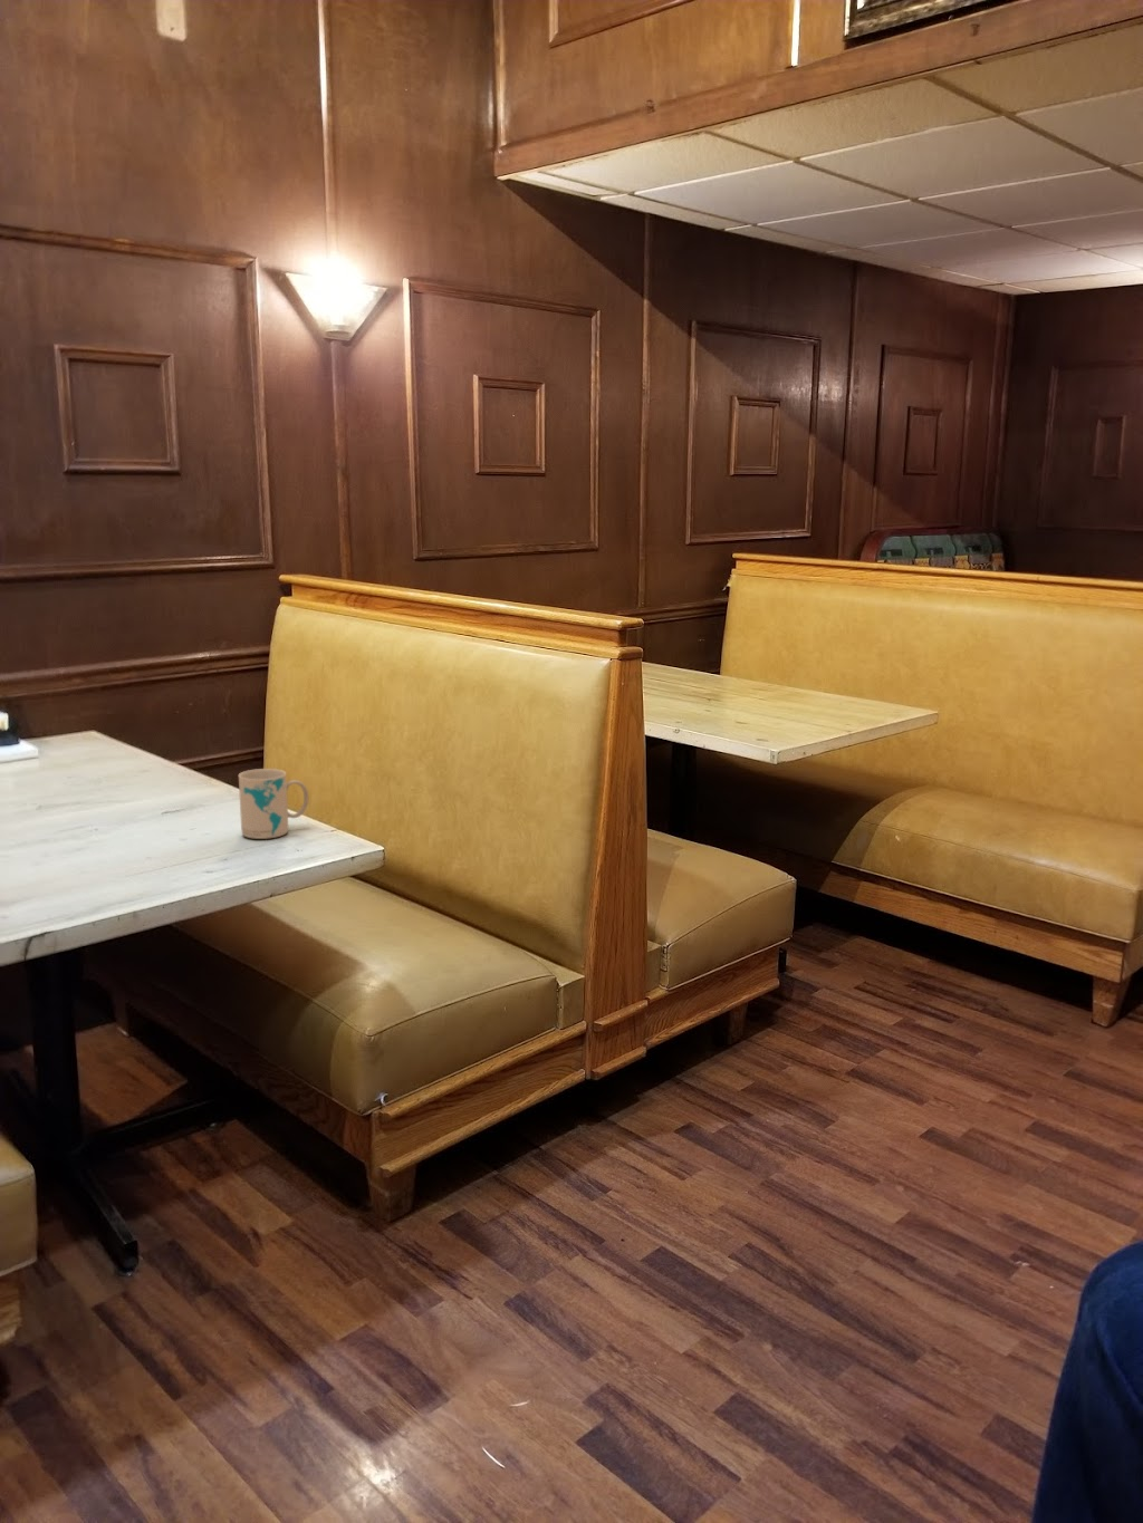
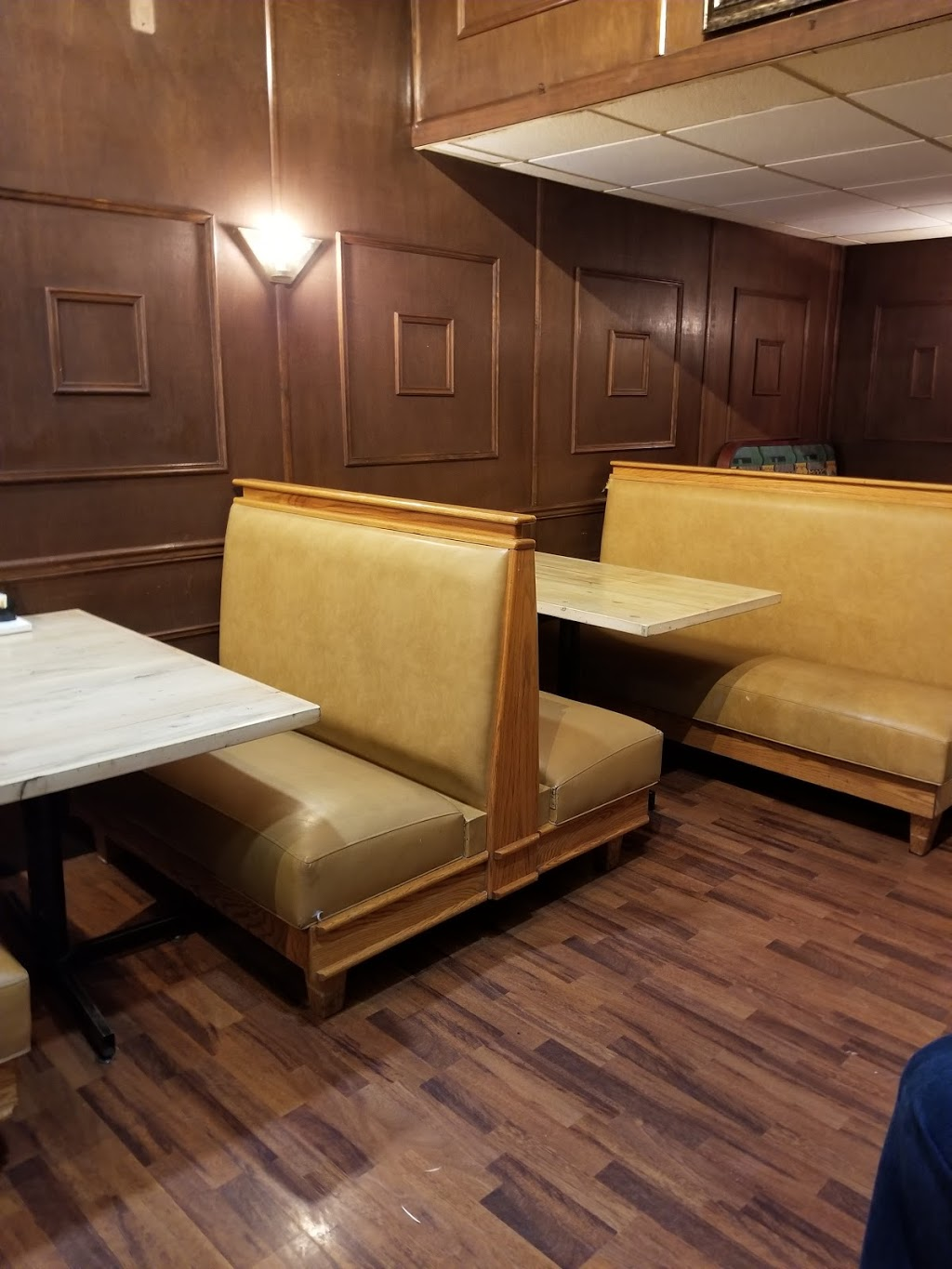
- mug (275, 802)
